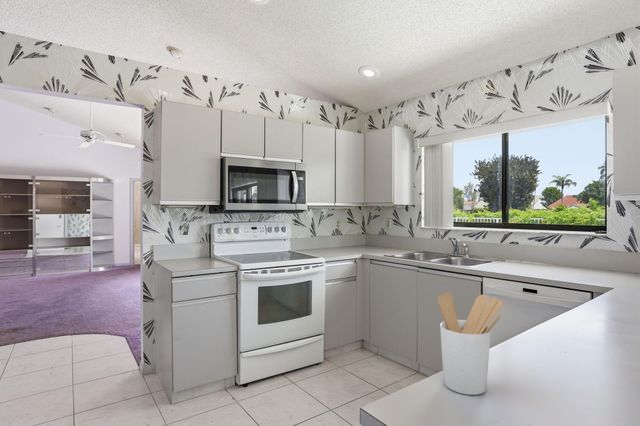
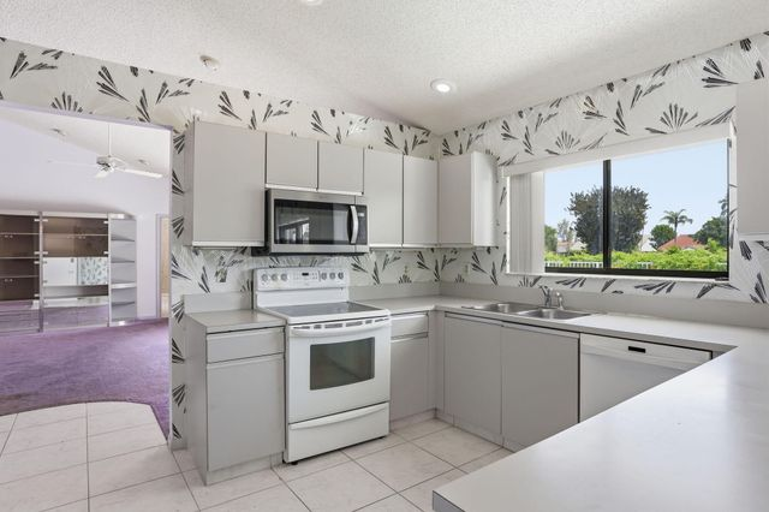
- utensil holder (472, 339)
